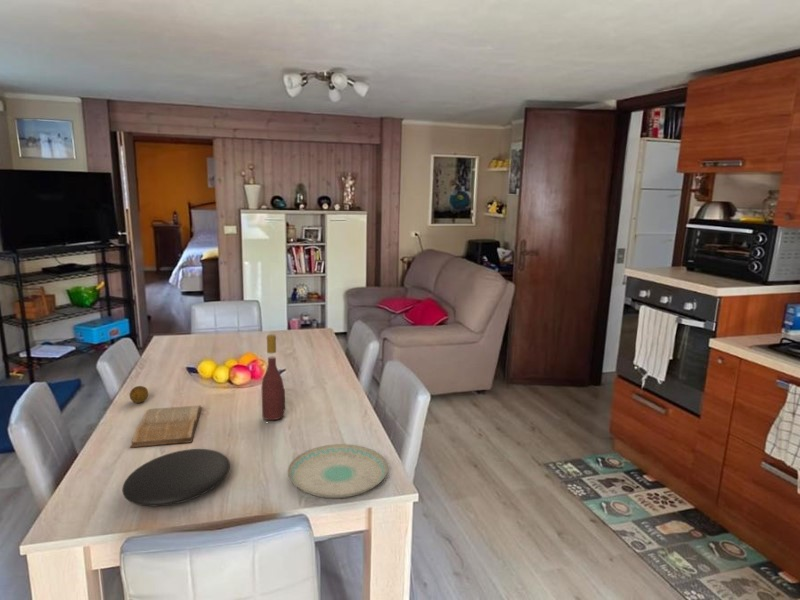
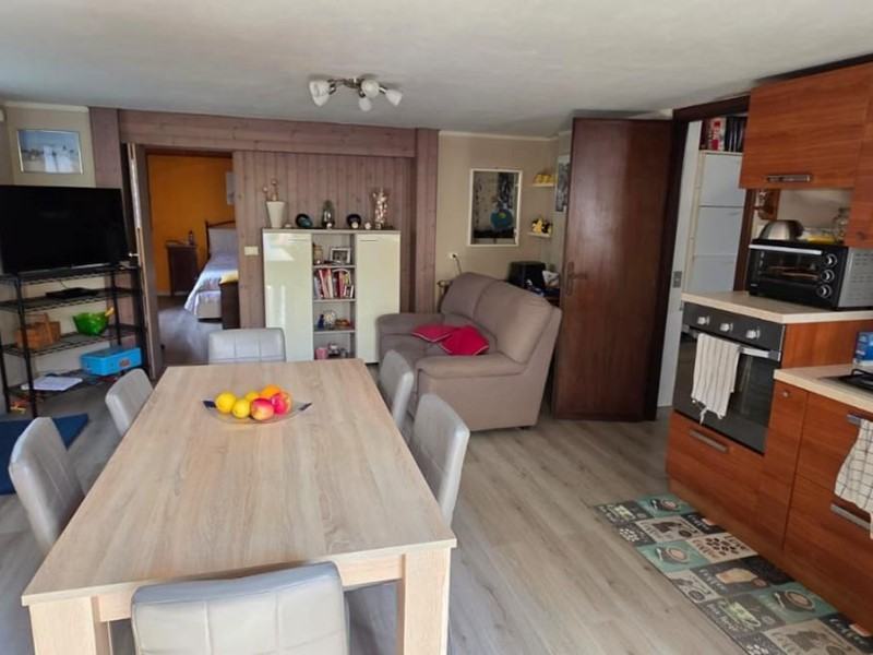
- wine bottle (272, 377)
- book (169, 421)
- plate (338, 470)
- fruit (138, 394)
- plate (178, 475)
